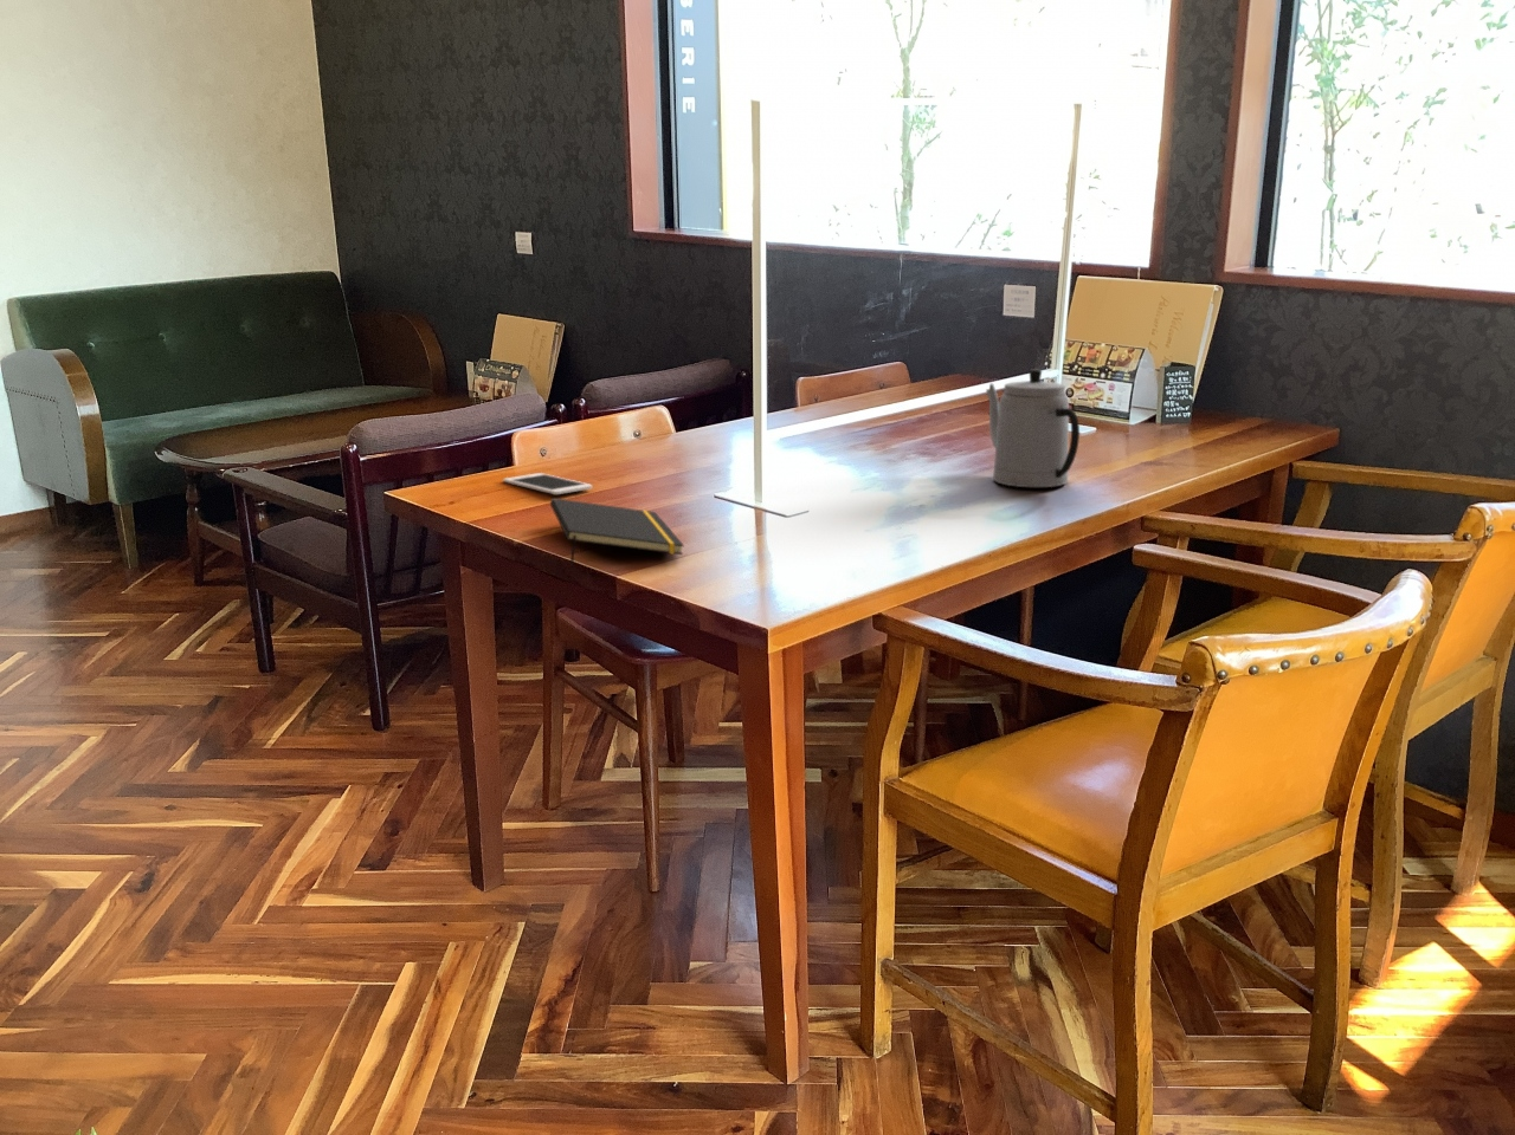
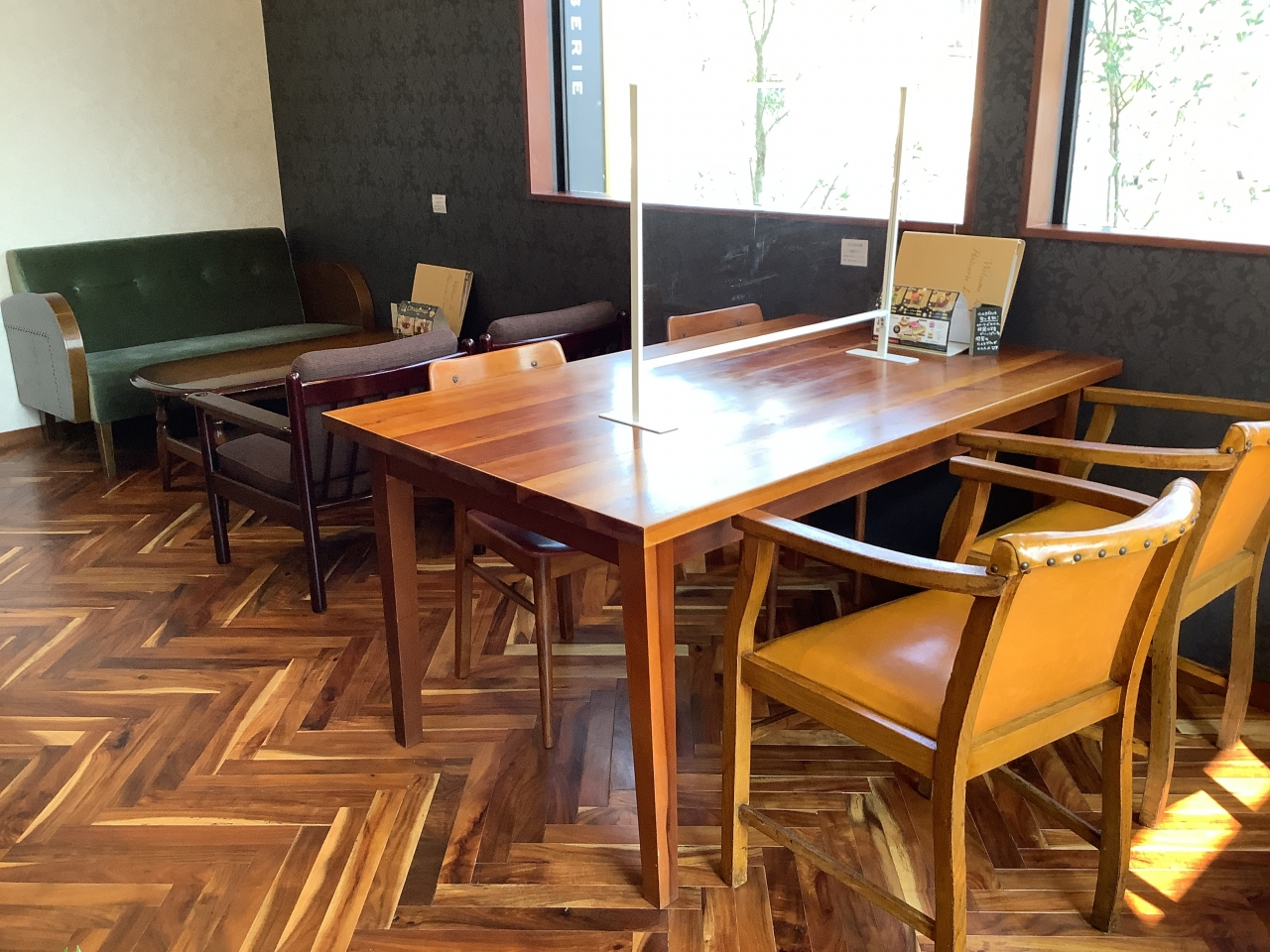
- cell phone (546, 483)
- teapot (1028, 424)
- notepad (613, 525)
